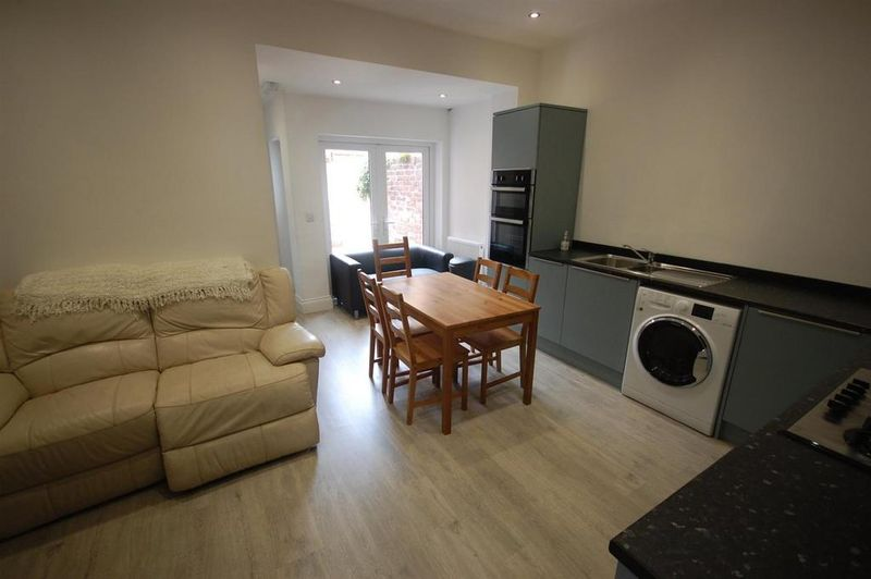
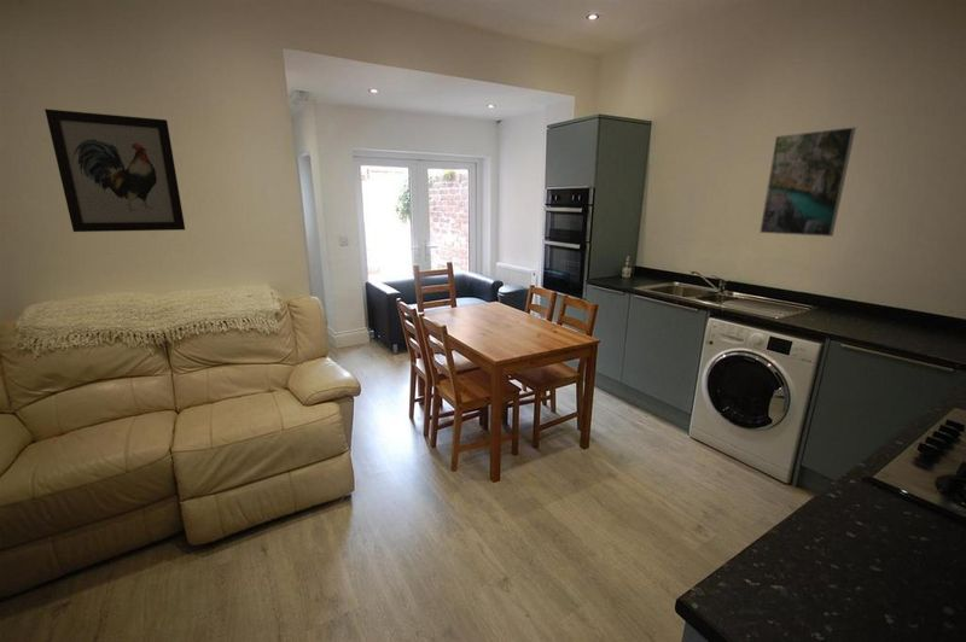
+ wall art (121, 174)
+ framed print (803, 185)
